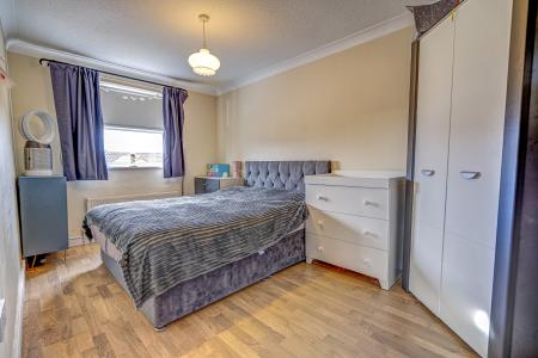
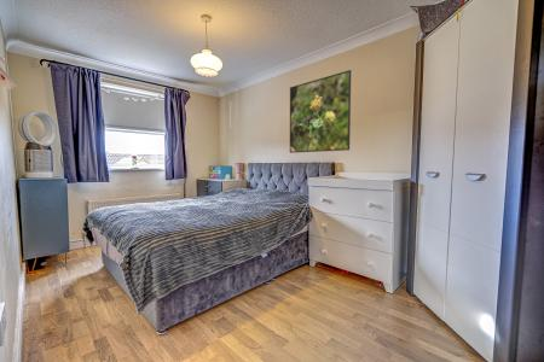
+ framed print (317, 116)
